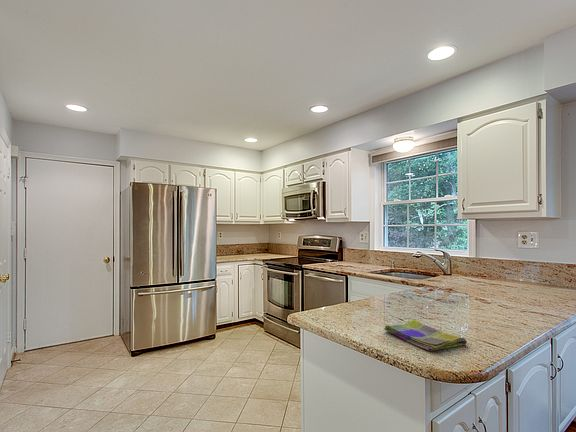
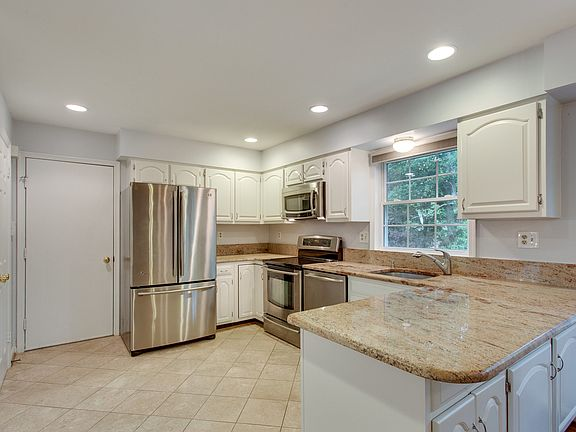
- dish towel (423, 333)
